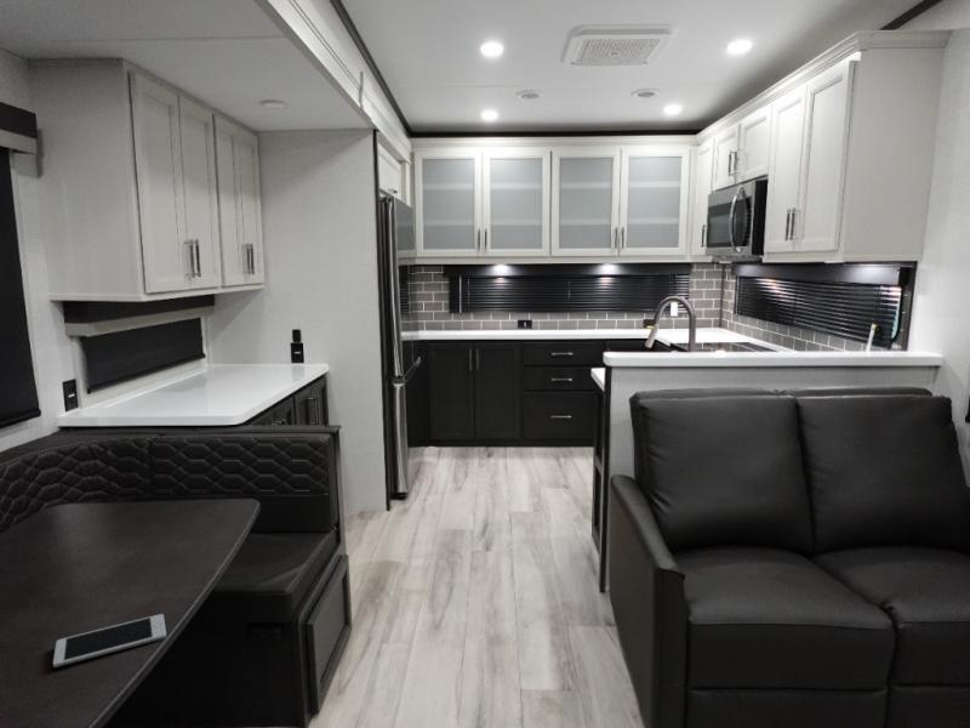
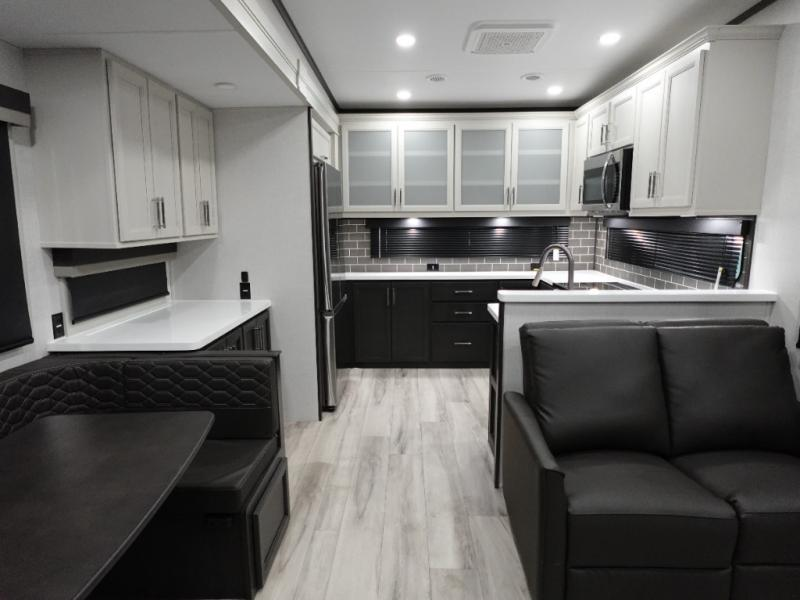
- cell phone (112, 638)
